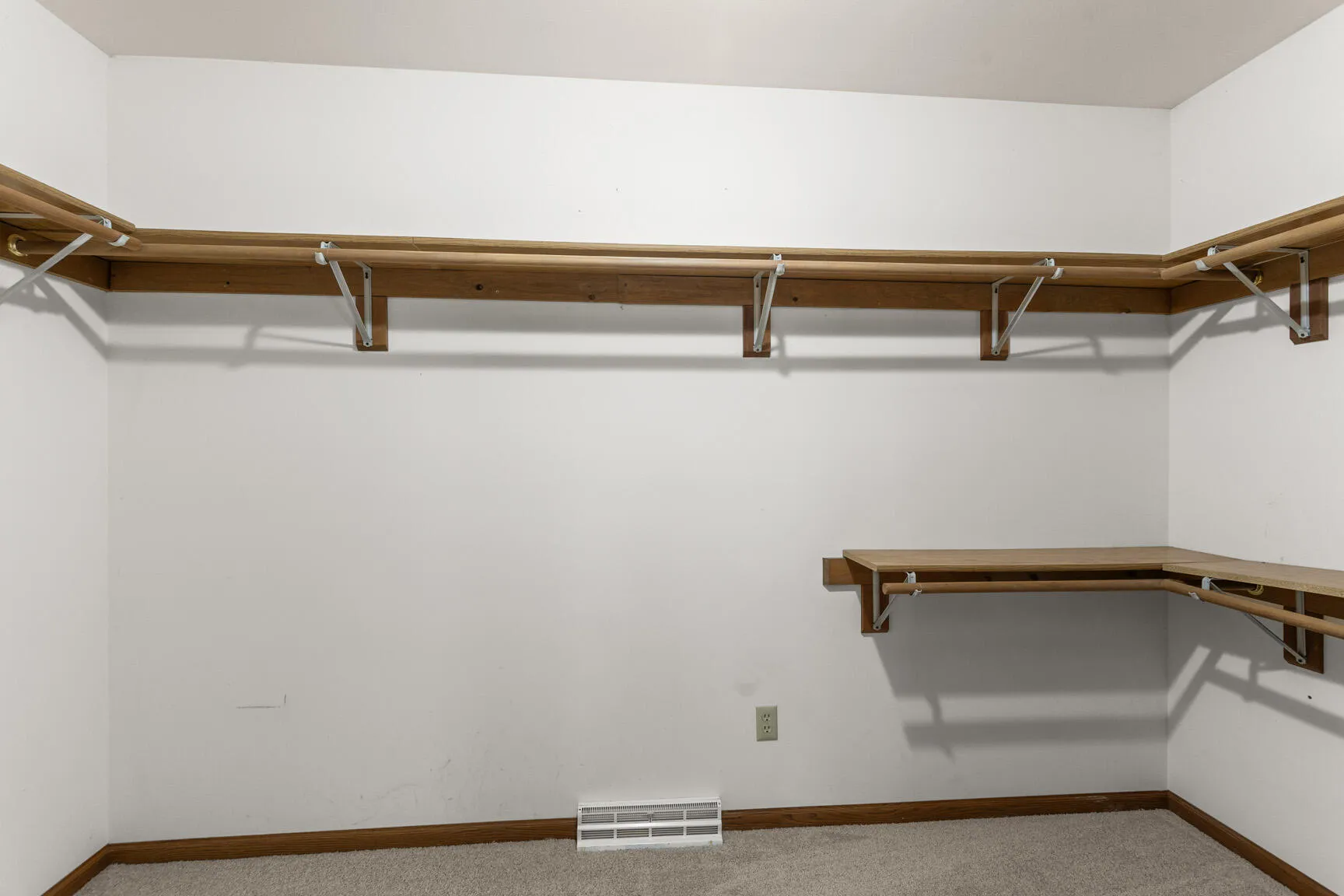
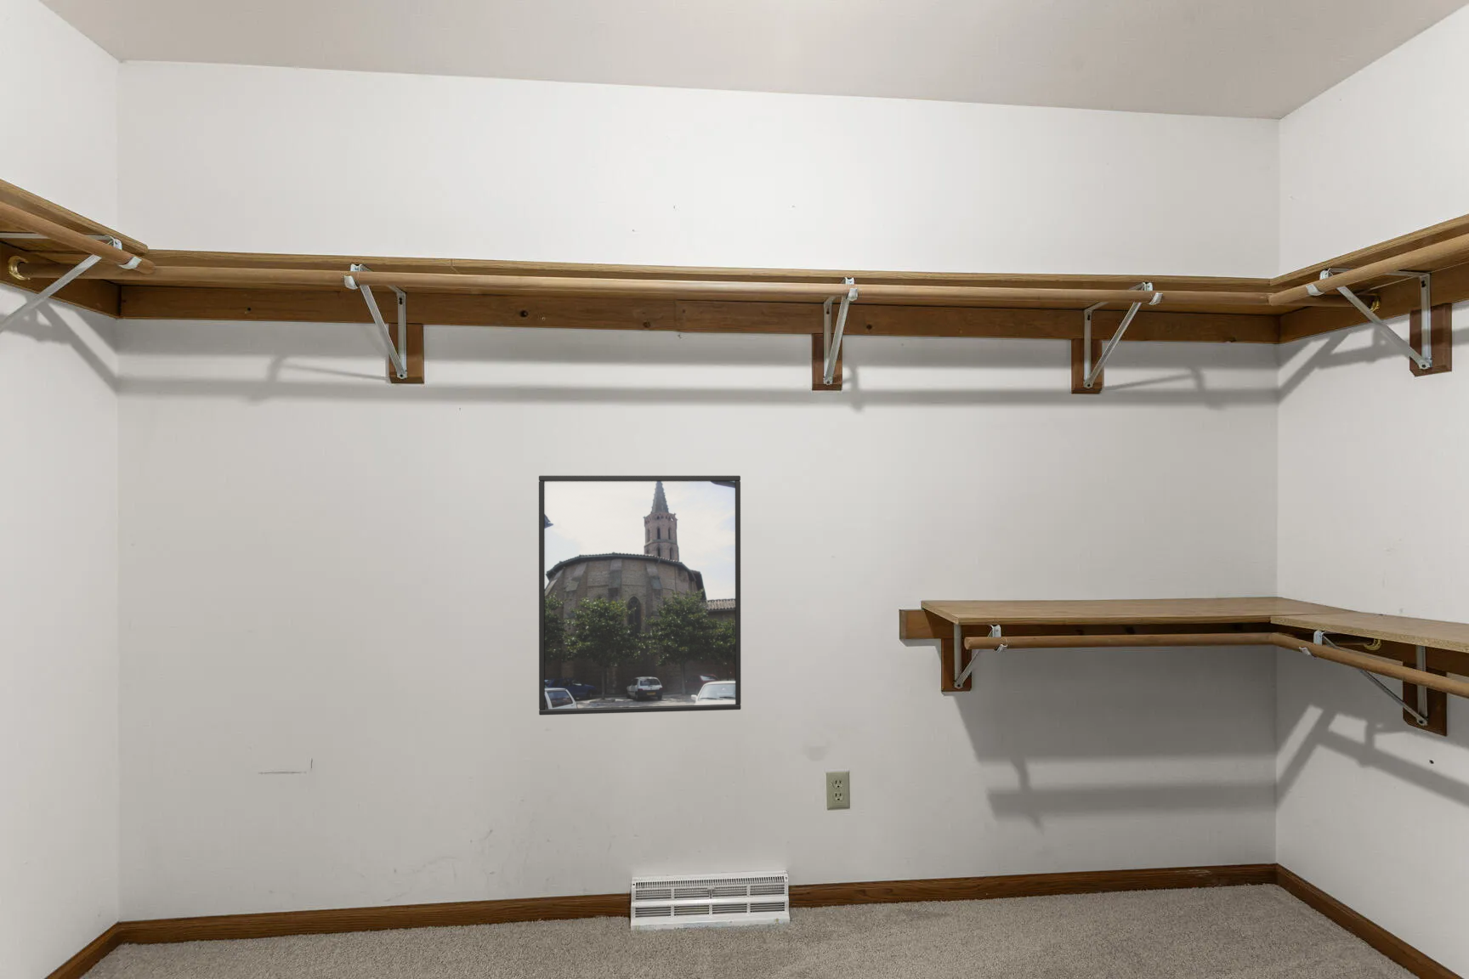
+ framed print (641, 593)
